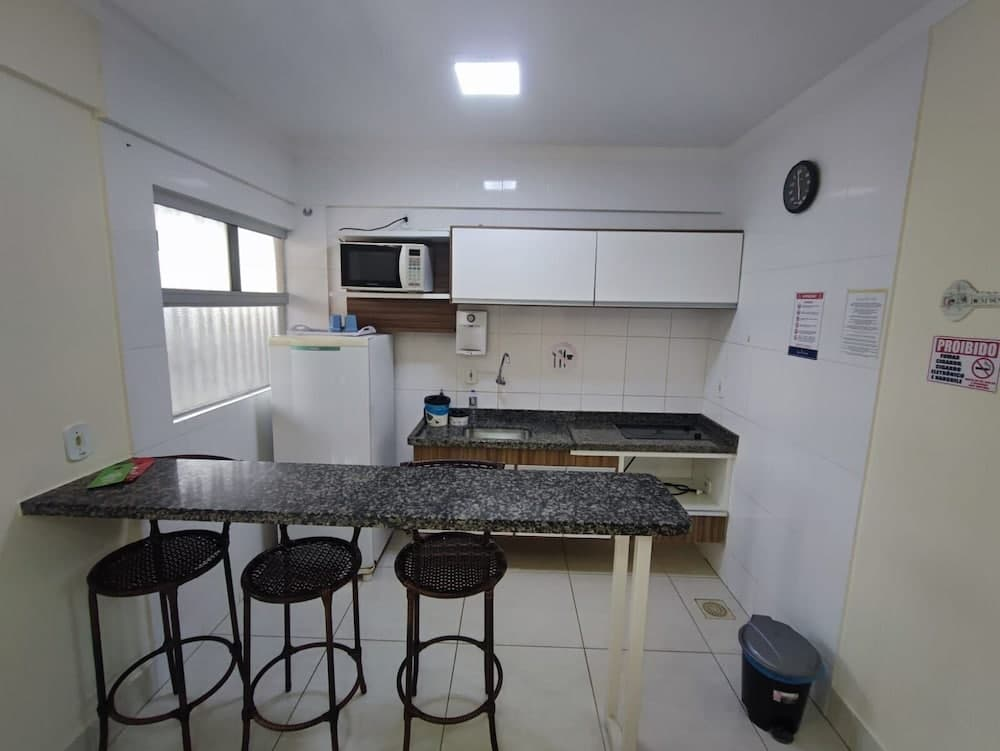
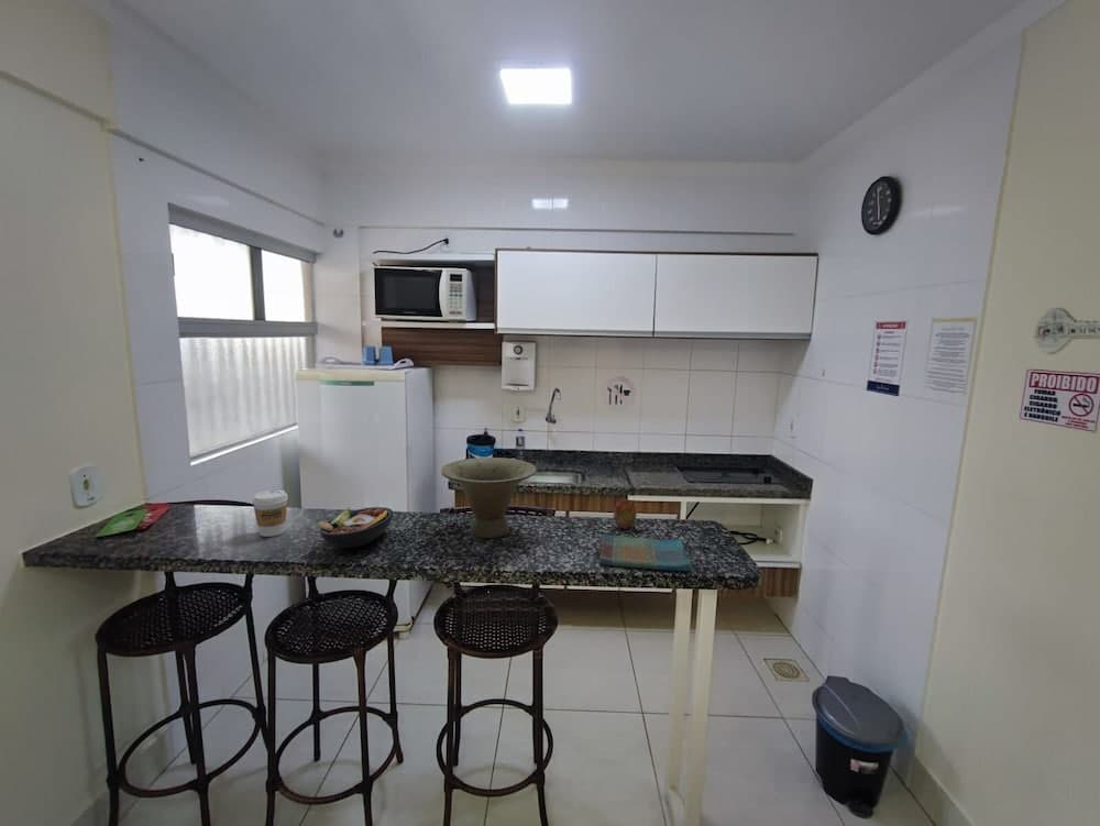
+ coffee cup (271, 513)
+ dish towel (642, 551)
+ apple (625, 511)
+ bowl (488, 499)
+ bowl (359, 528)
